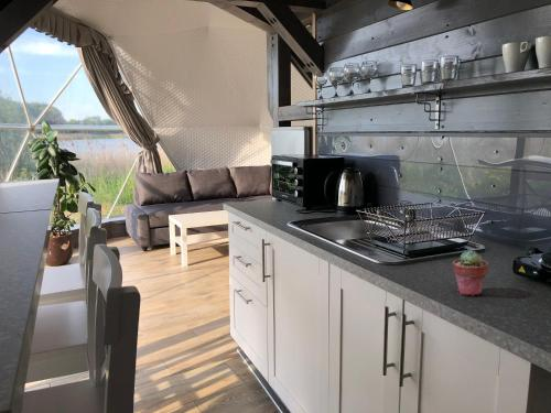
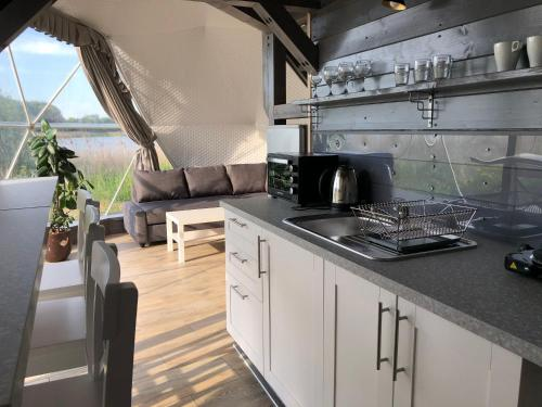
- potted succulent (469, 271)
